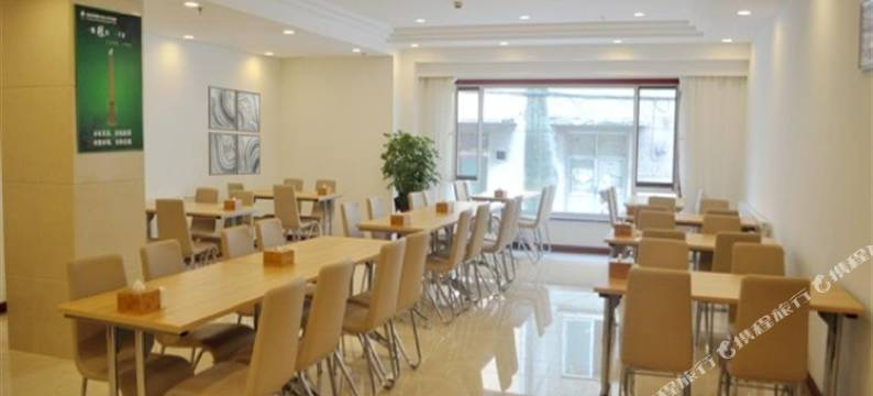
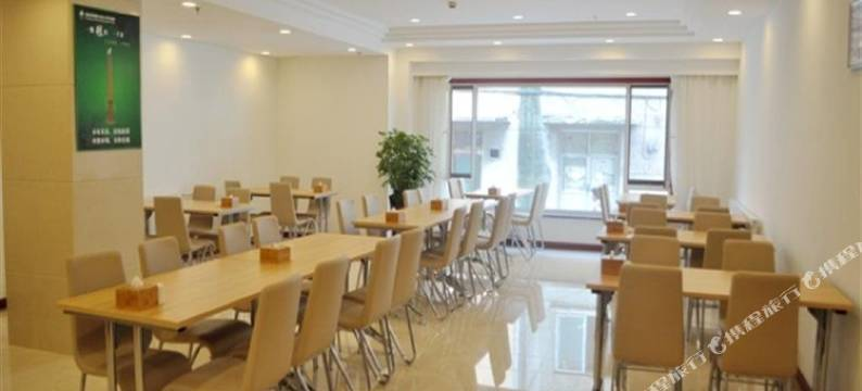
- wall art (235, 133)
